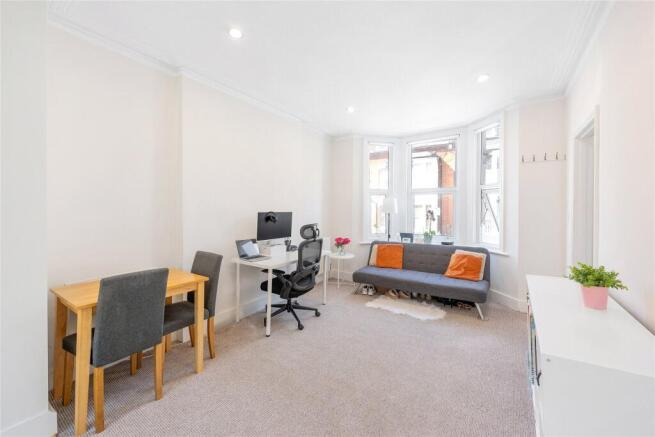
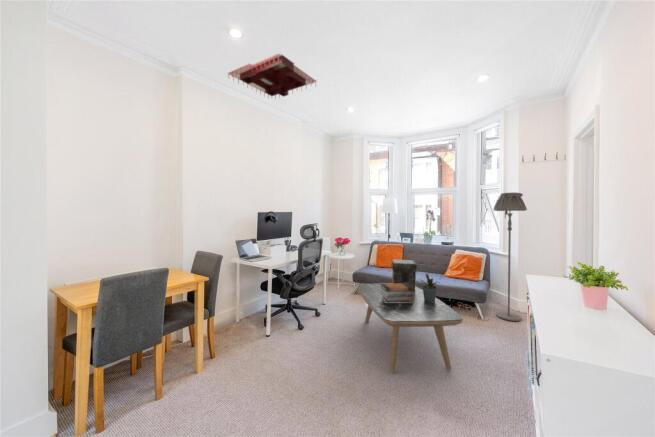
+ decorative box (403, 274)
+ coffee table (400, 319)
+ floor lamp (509, 255)
+ book stack (396, 293)
+ architectural model (273, 75)
+ potted plant (429, 286)
